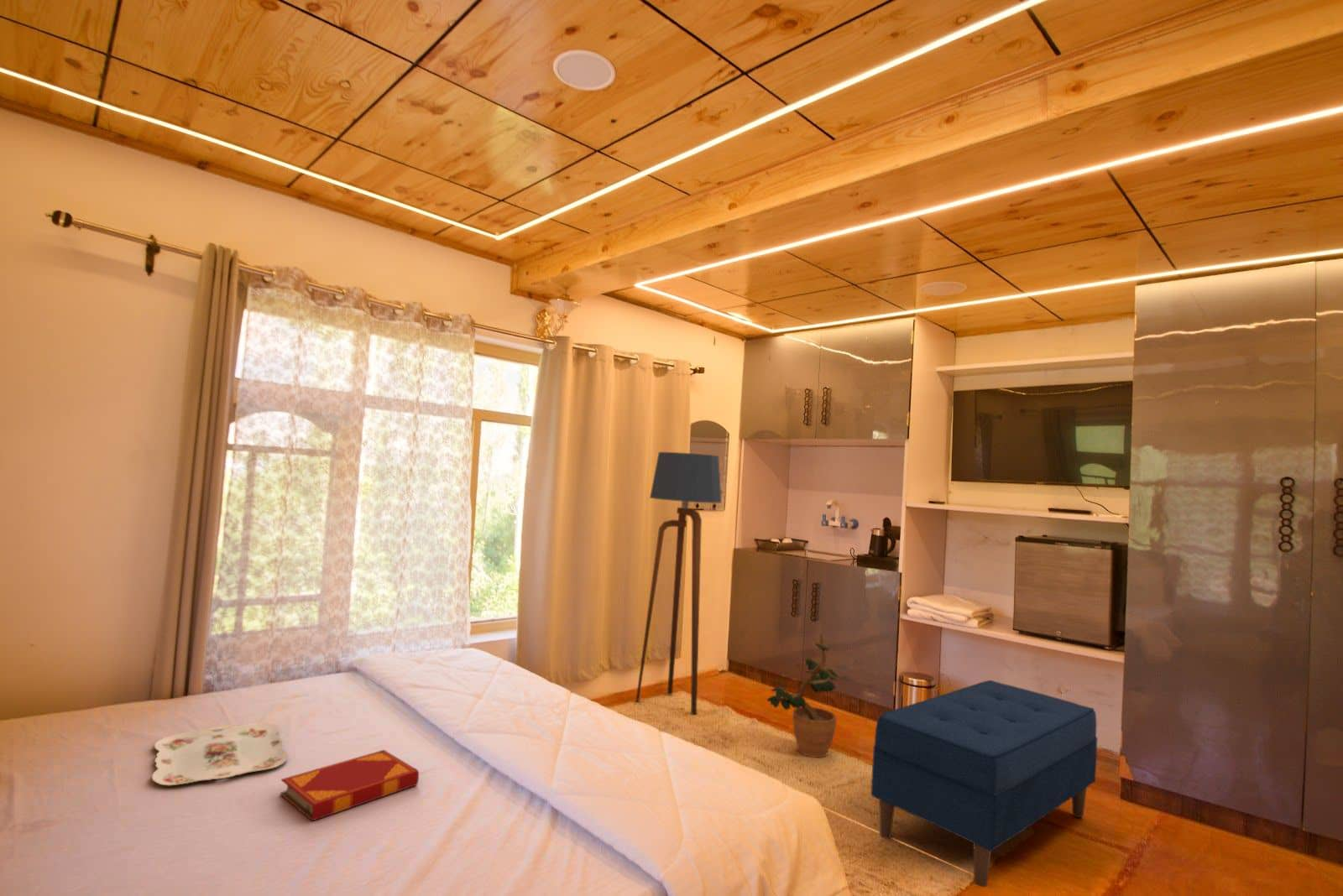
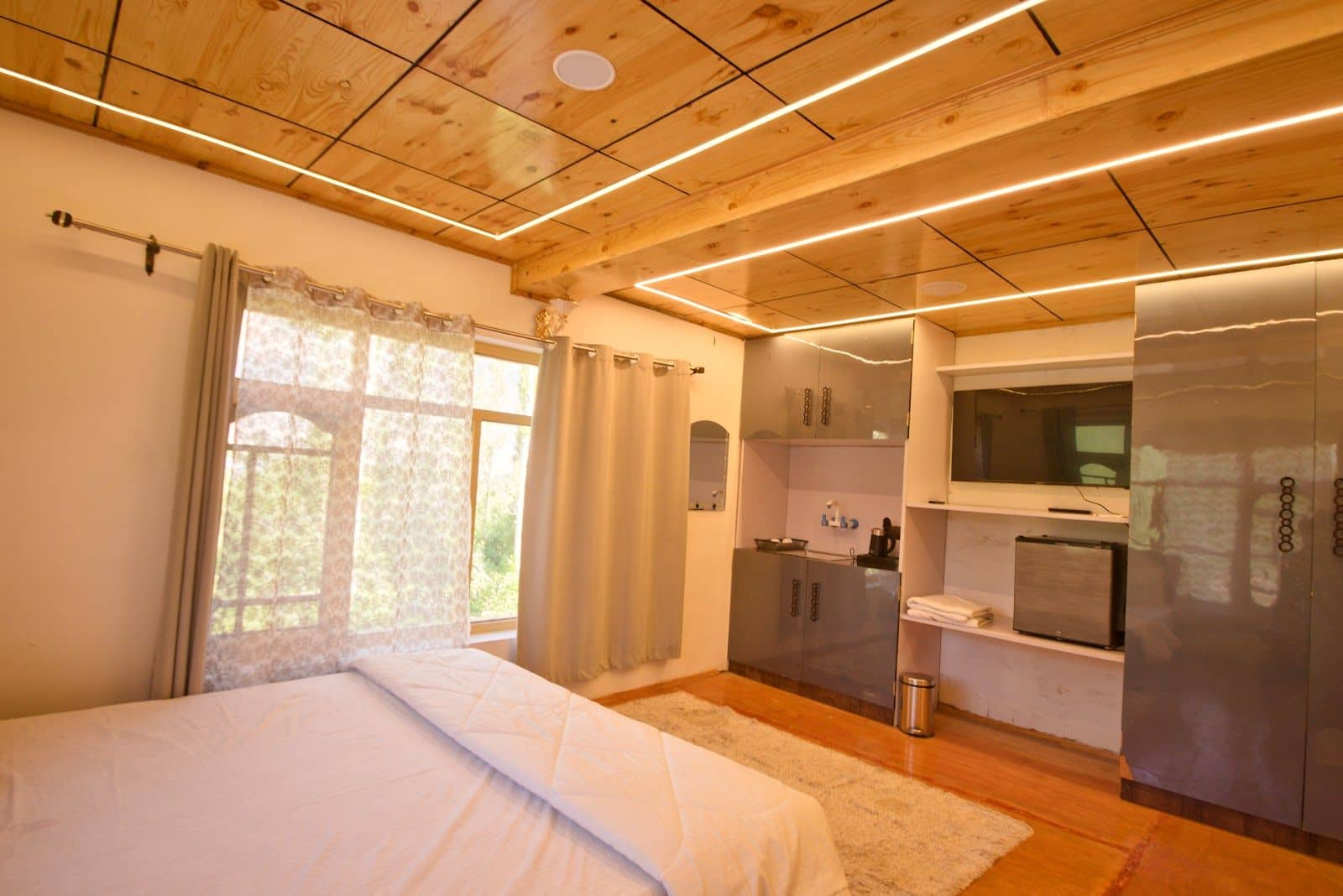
- hardback book (351, 782)
- potted plant (802, 694)
- bench (989, 768)
- serving tray (221, 752)
- floor lamp (680, 578)
